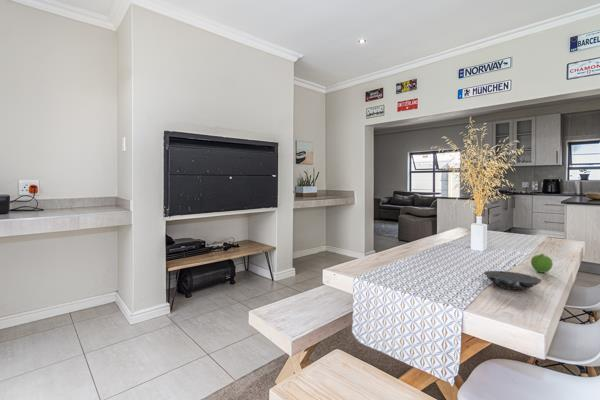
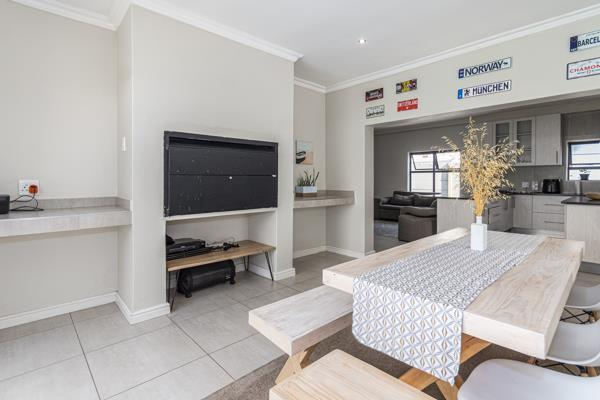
- bowl (511, 280)
- fruit (541, 262)
